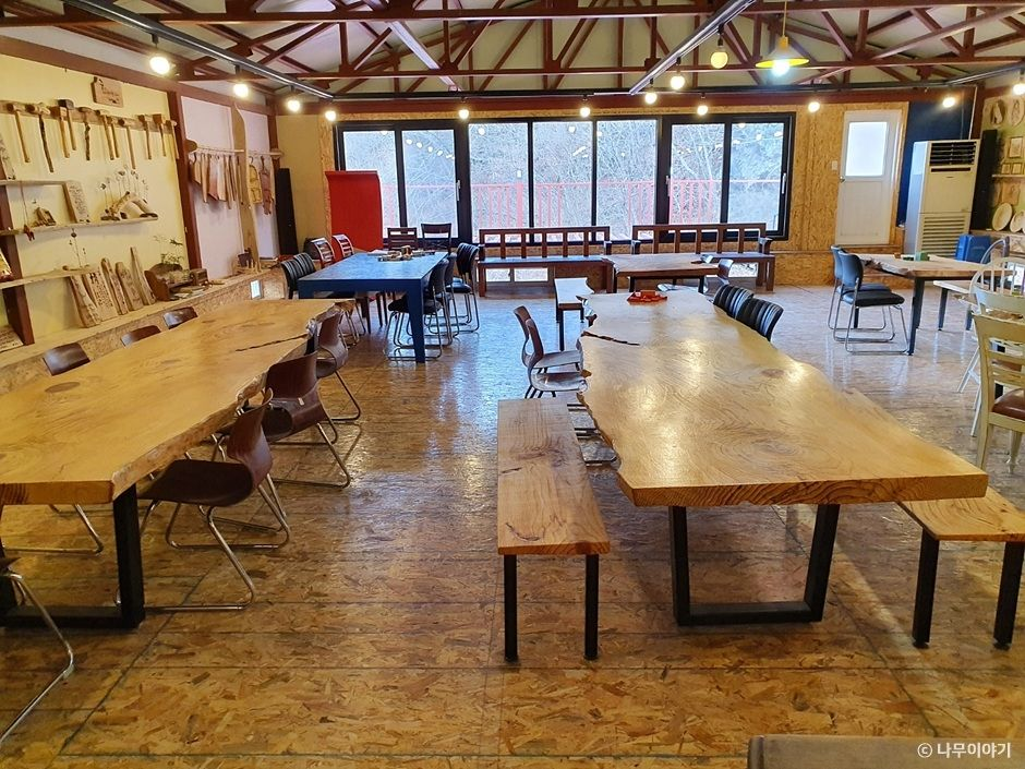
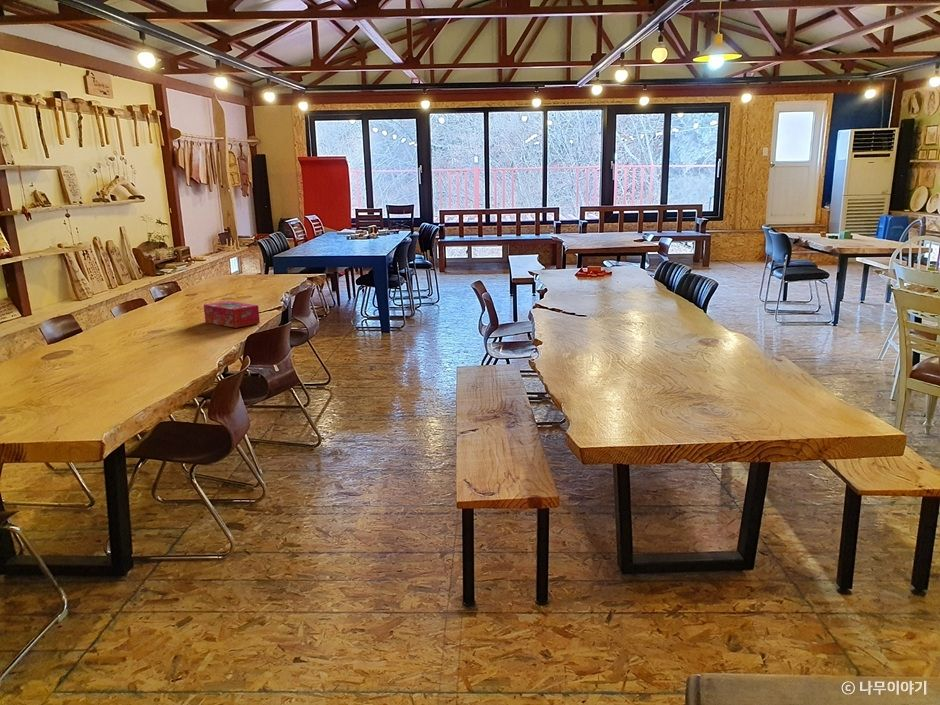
+ tissue box (231, 313)
